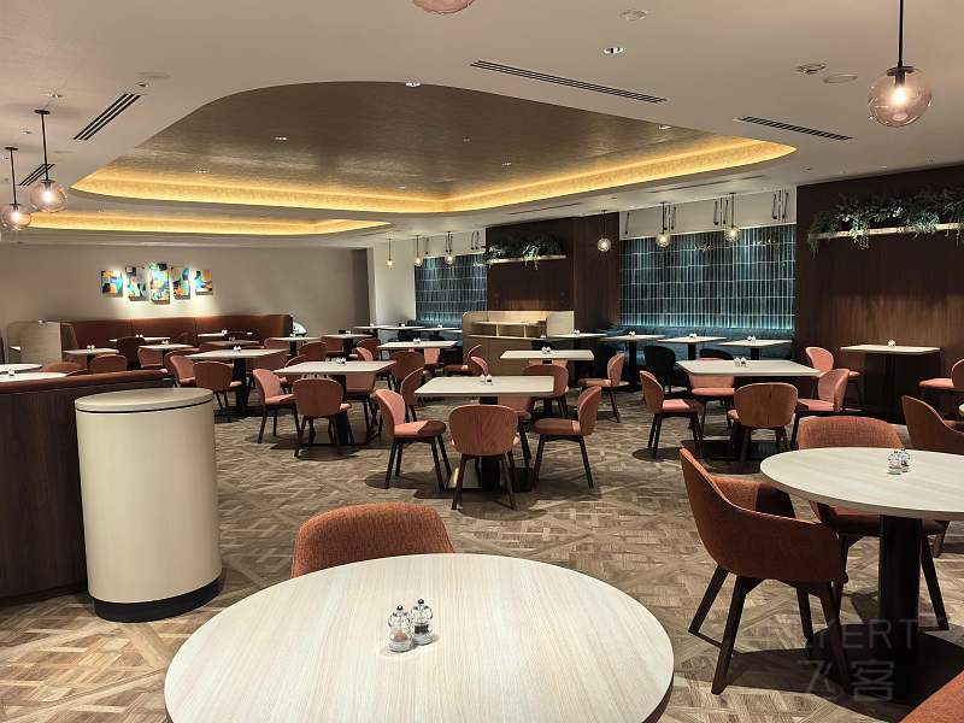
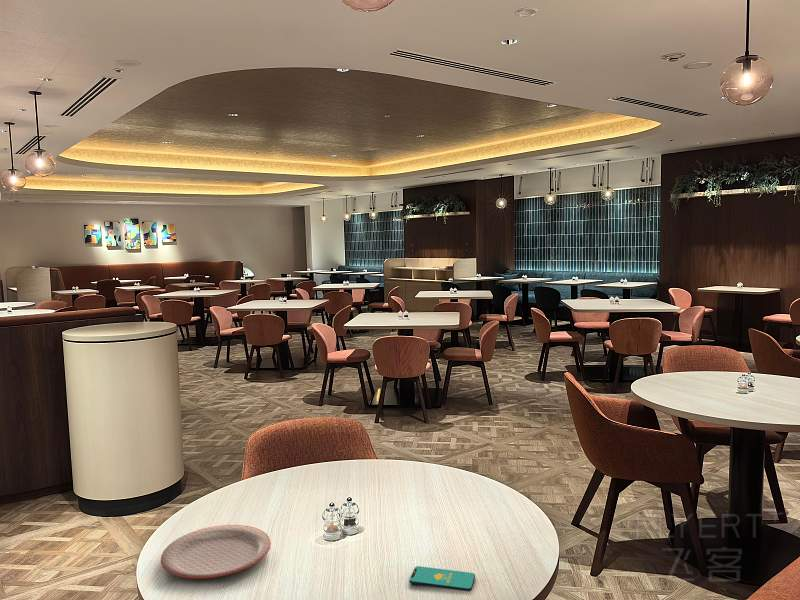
+ smartphone (442, 578)
+ plate (217, 552)
